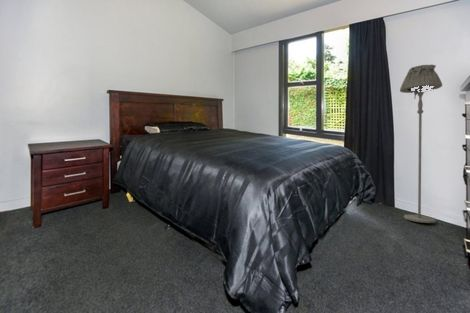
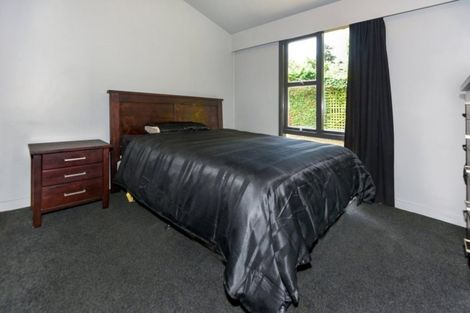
- floor lamp (419, 143)
